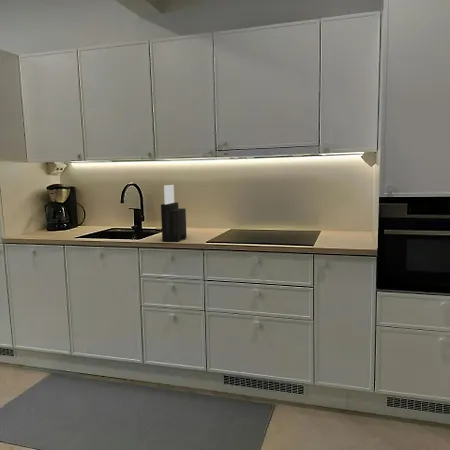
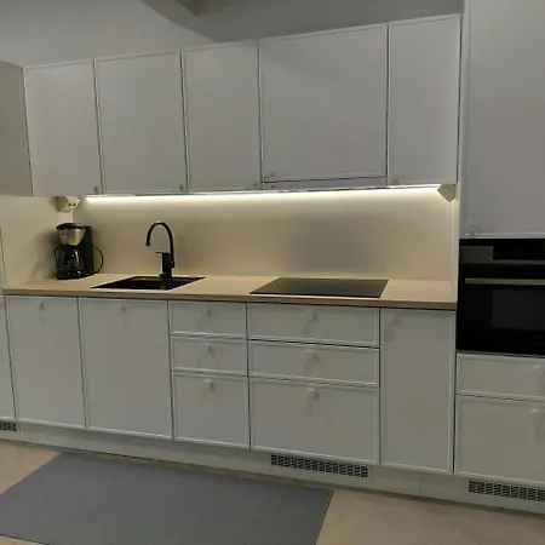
- knife block (175, 212)
